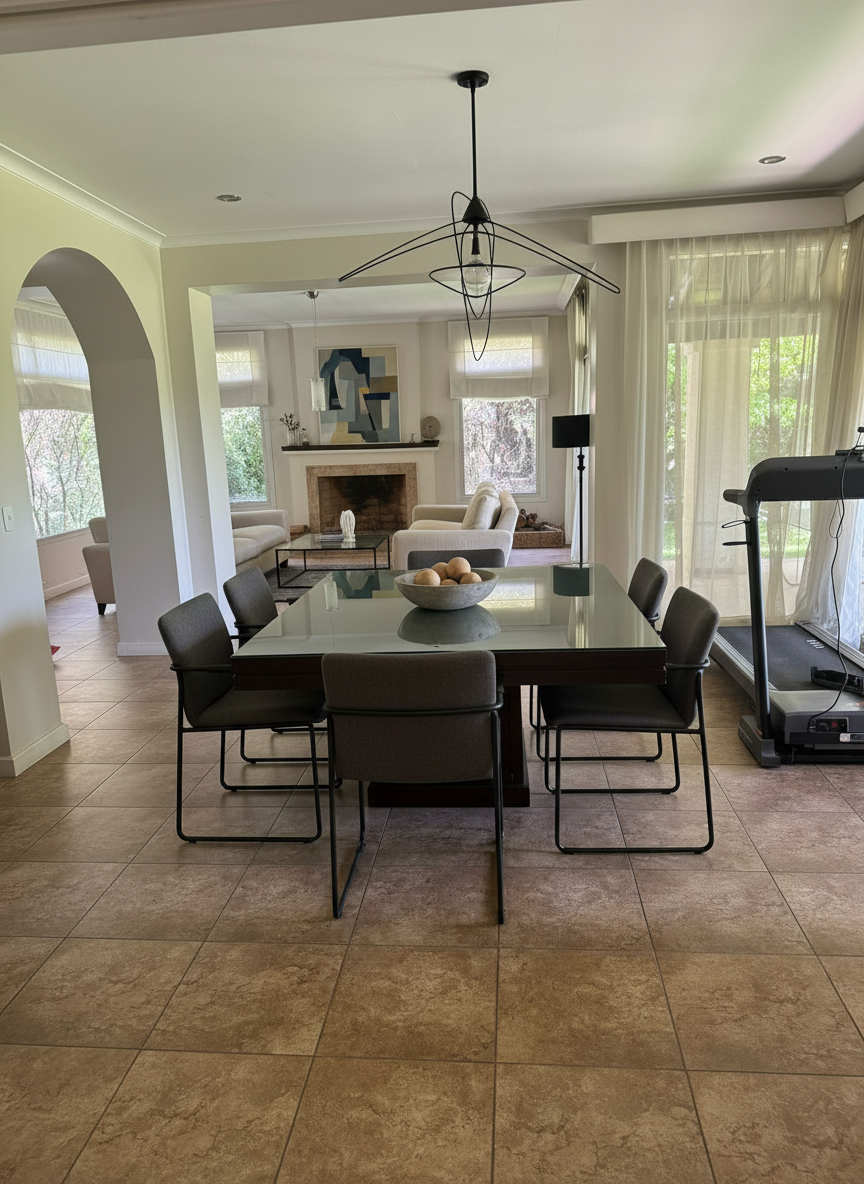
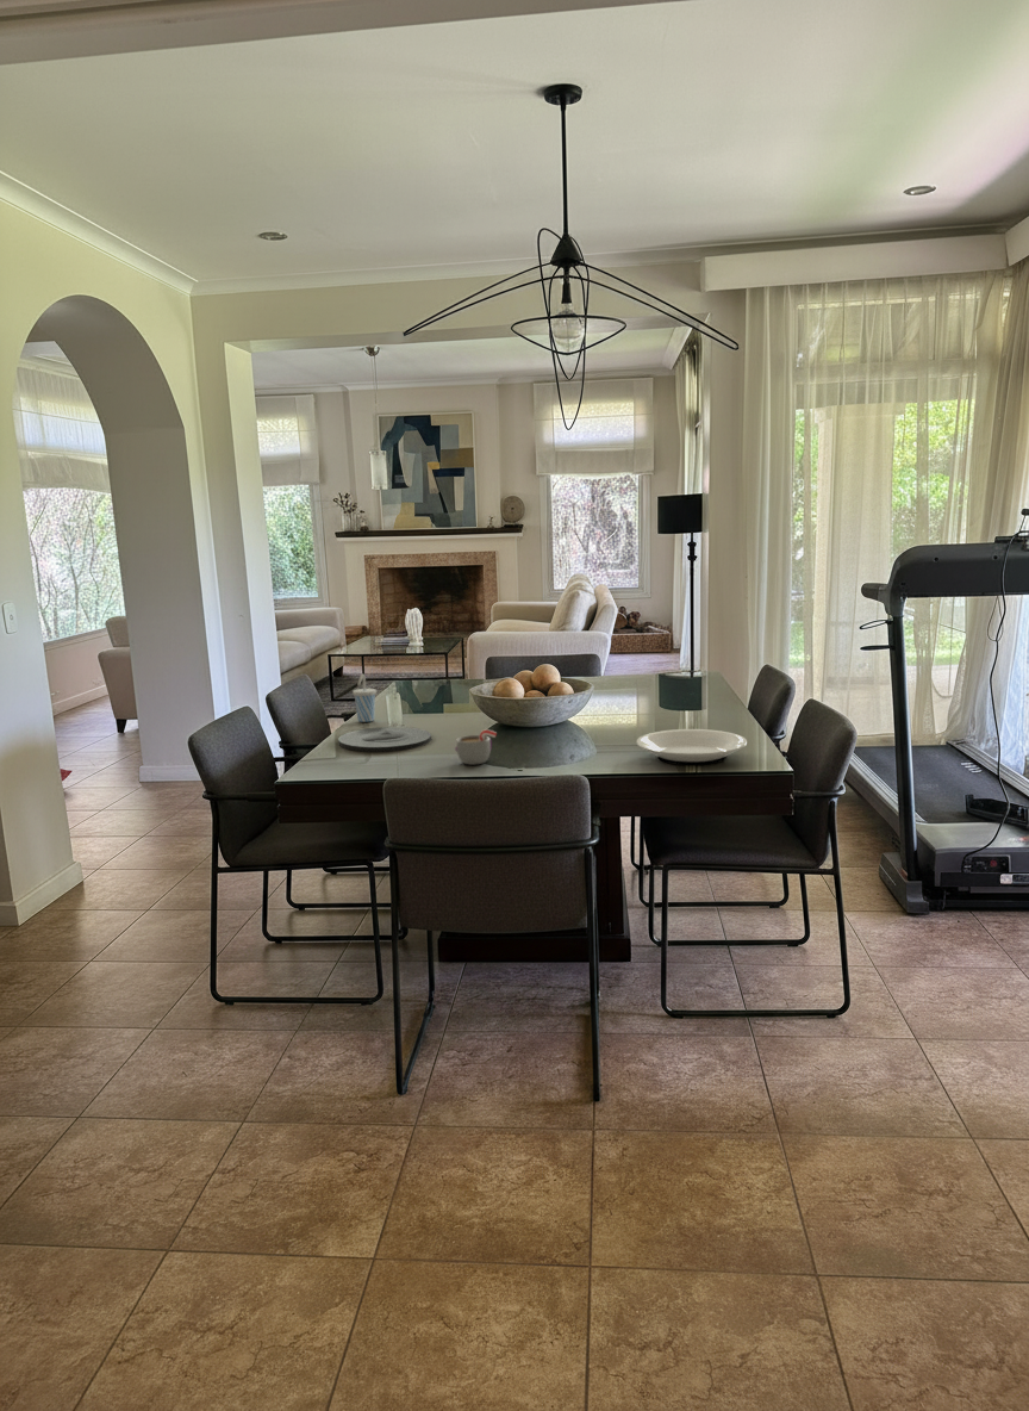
+ mug (475, 745)
+ plate (691, 748)
+ plate (385, 735)
+ cup (364, 697)
